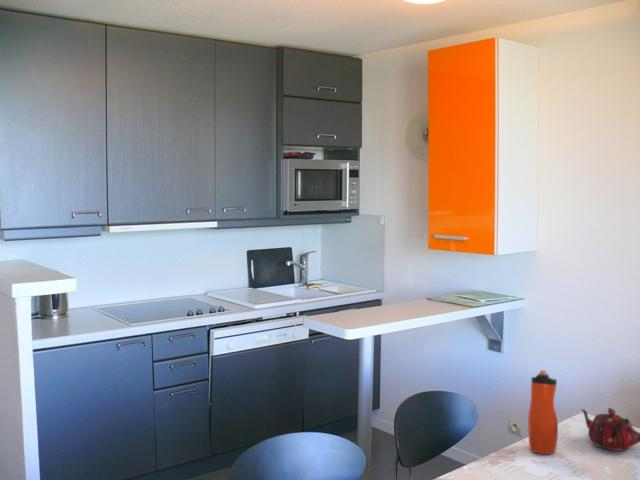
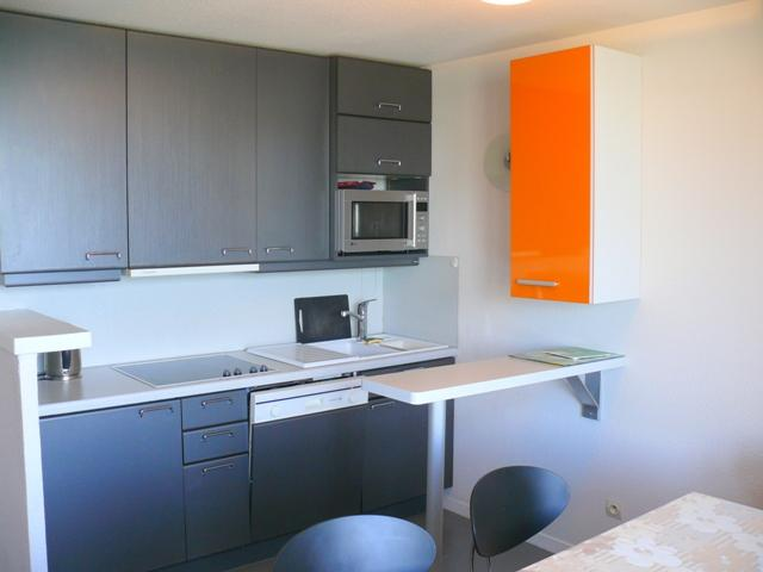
- teapot (609, 426)
- water bottle (543, 410)
